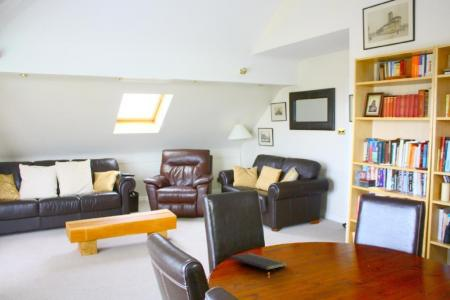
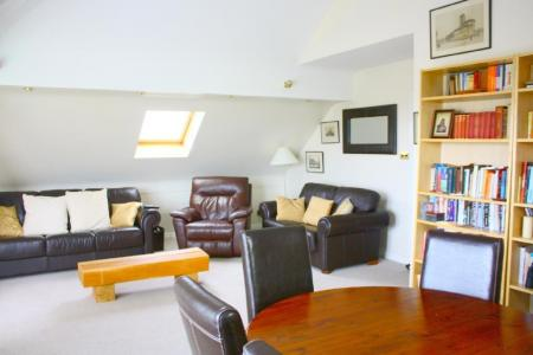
- notepad (258, 260)
